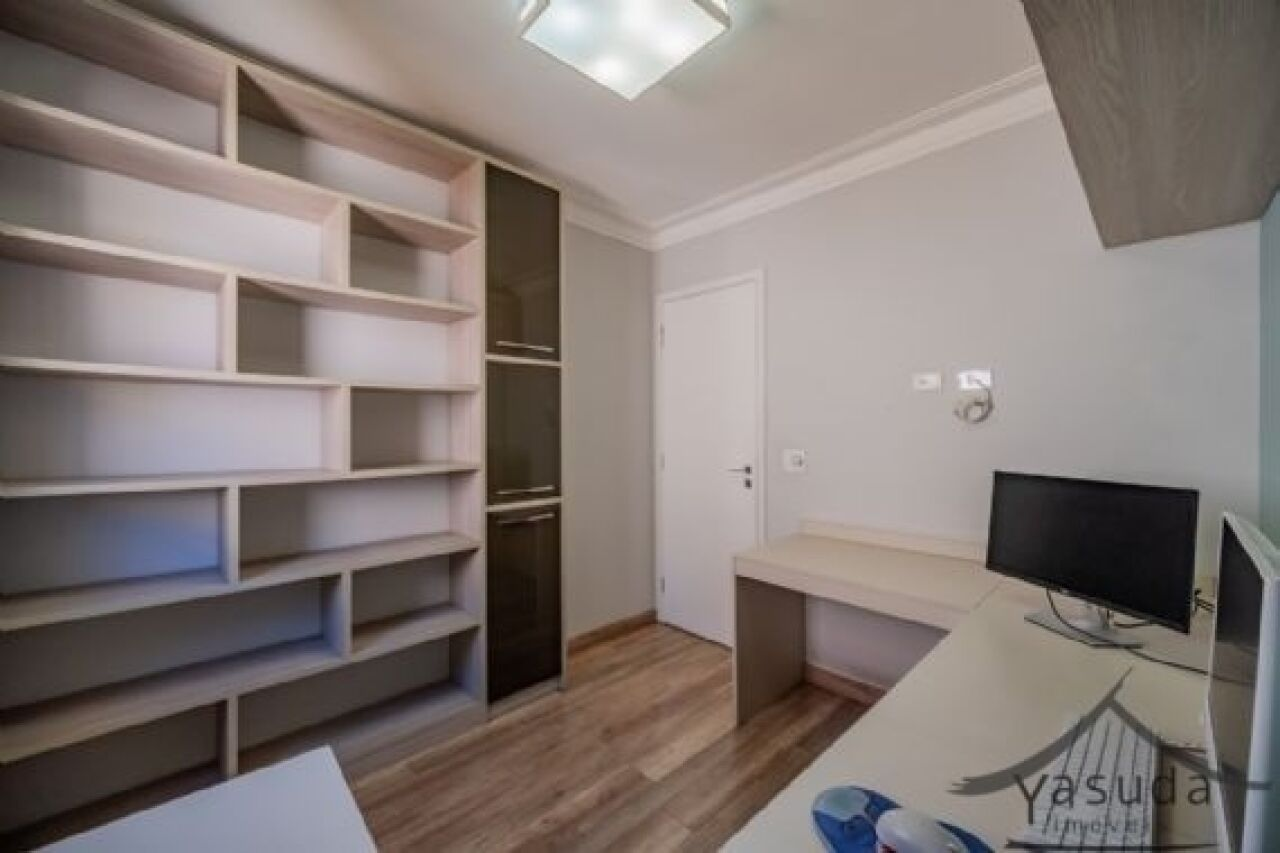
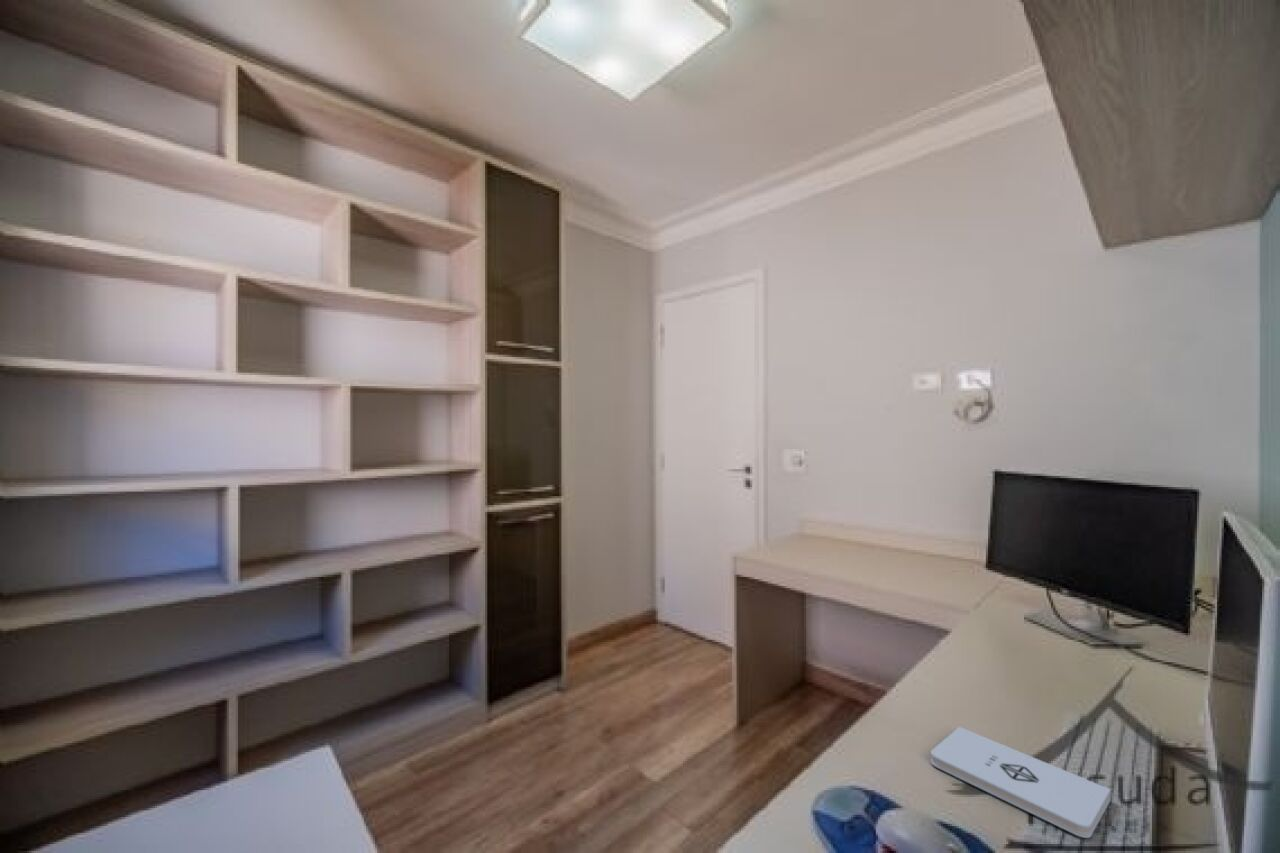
+ notepad (1014, 775)
